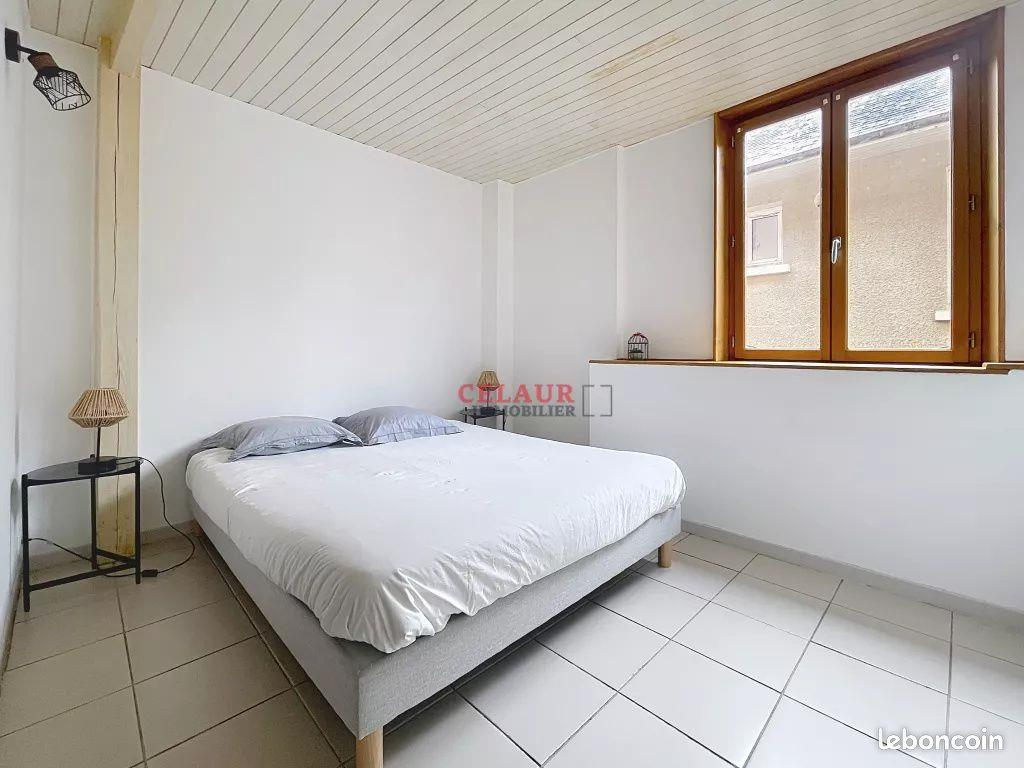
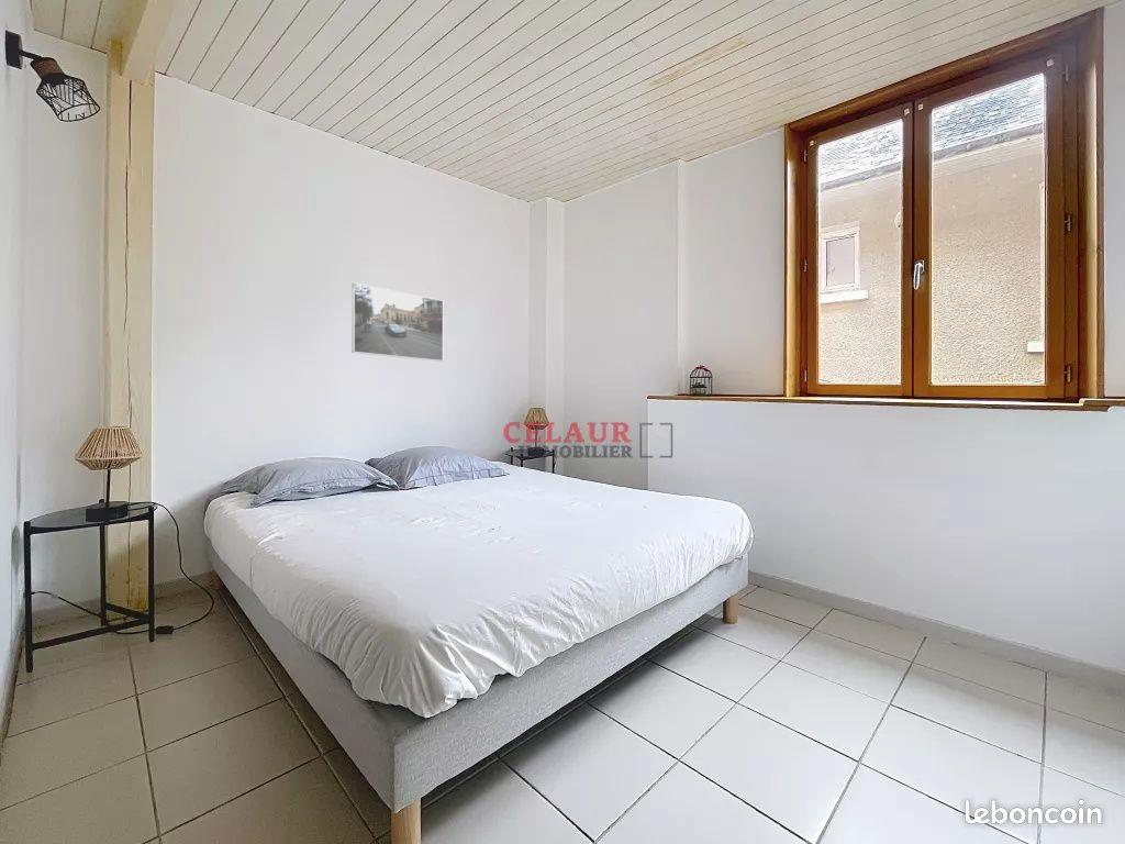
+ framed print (400, 324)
